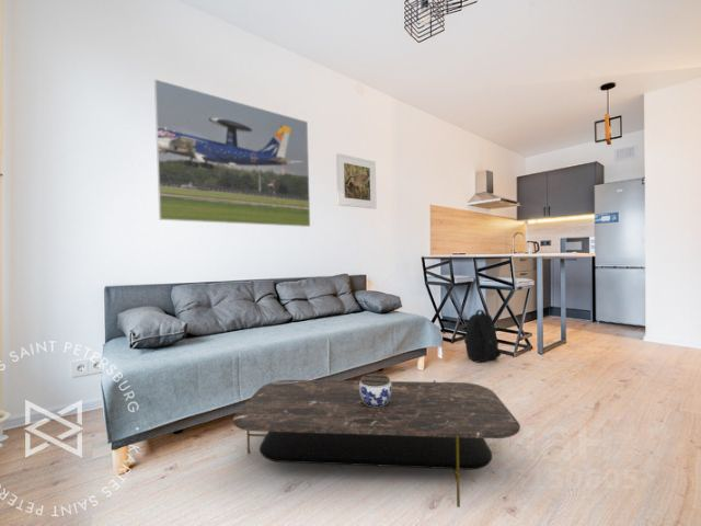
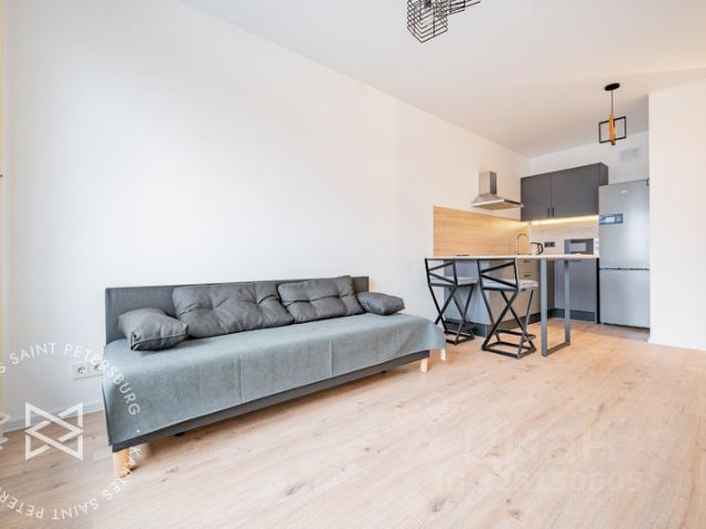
- backpack (481, 334)
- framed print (243, 163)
- jar (375, 389)
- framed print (357, 182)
- coffee table (370, 430)
